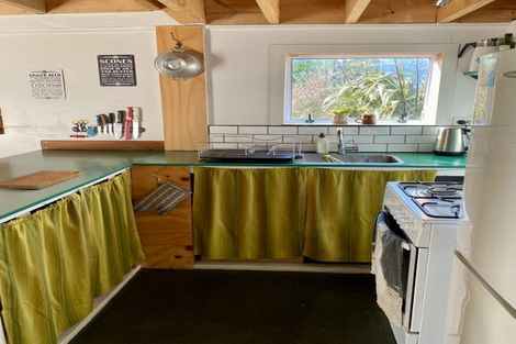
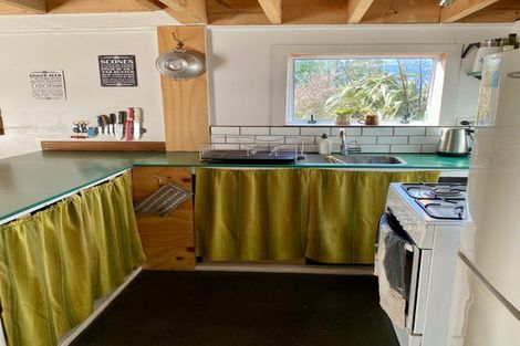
- cutting board (41, 178)
